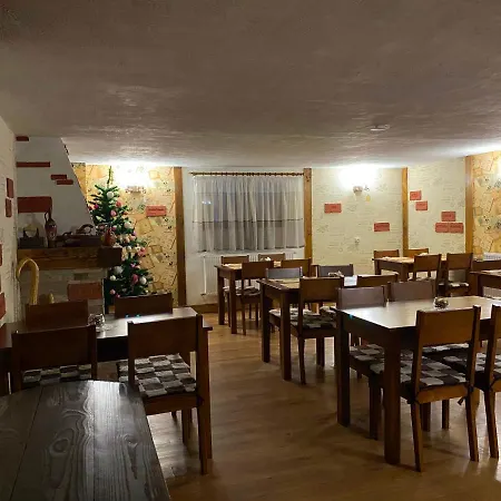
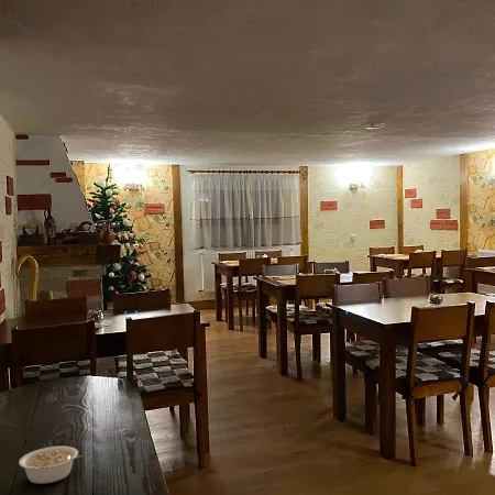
+ legume (52, 463)
